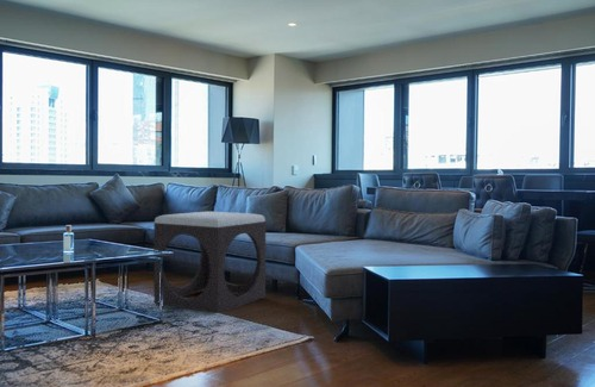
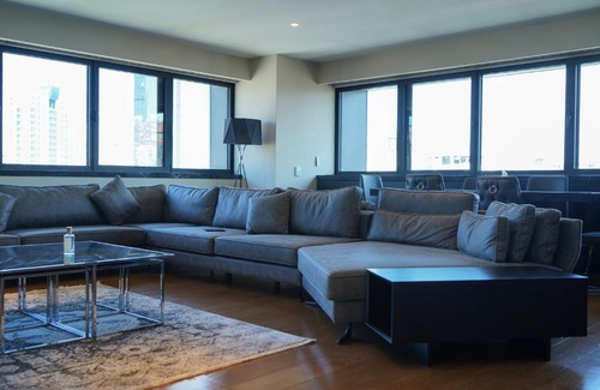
- footstool (211, 256)
